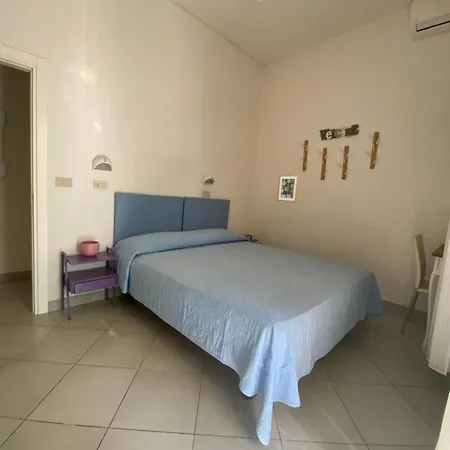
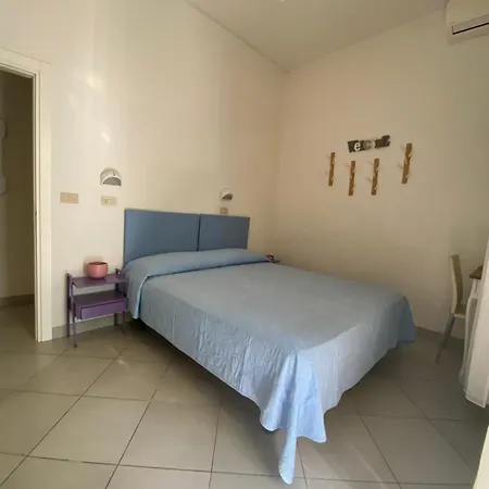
- wall art (287, 188)
